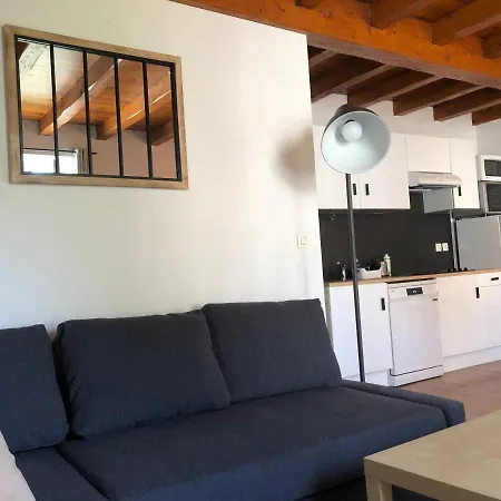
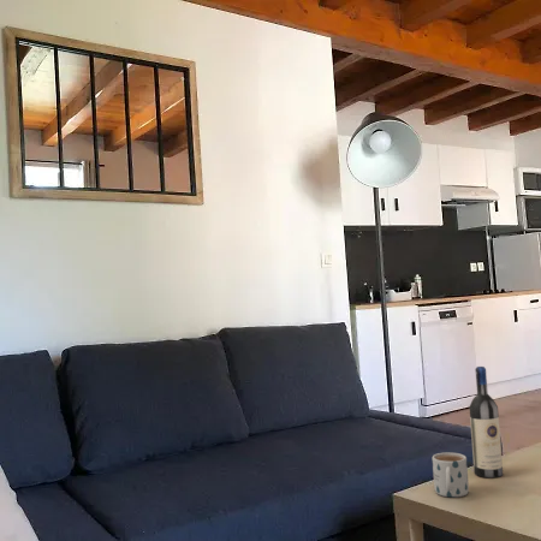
+ wine bottle (484, 420)
+ mug (450, 476)
